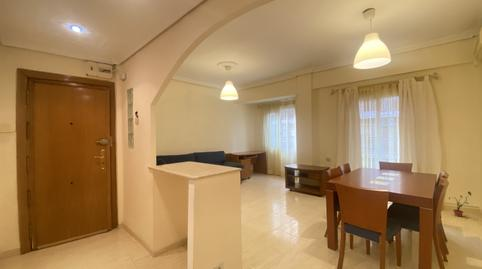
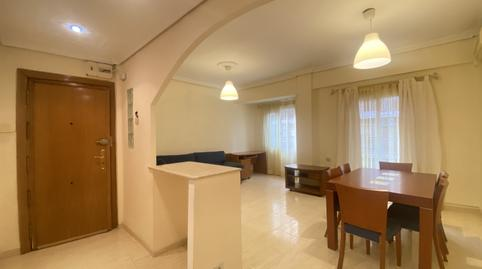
- potted plant (459, 203)
